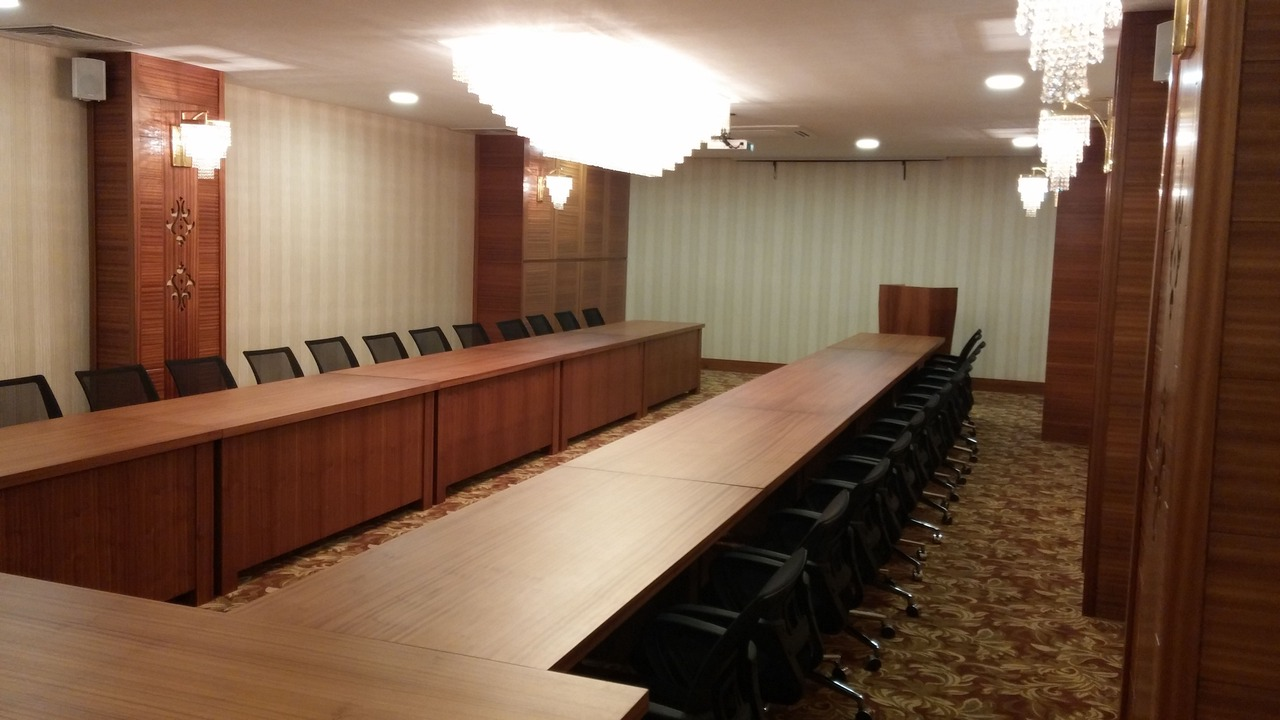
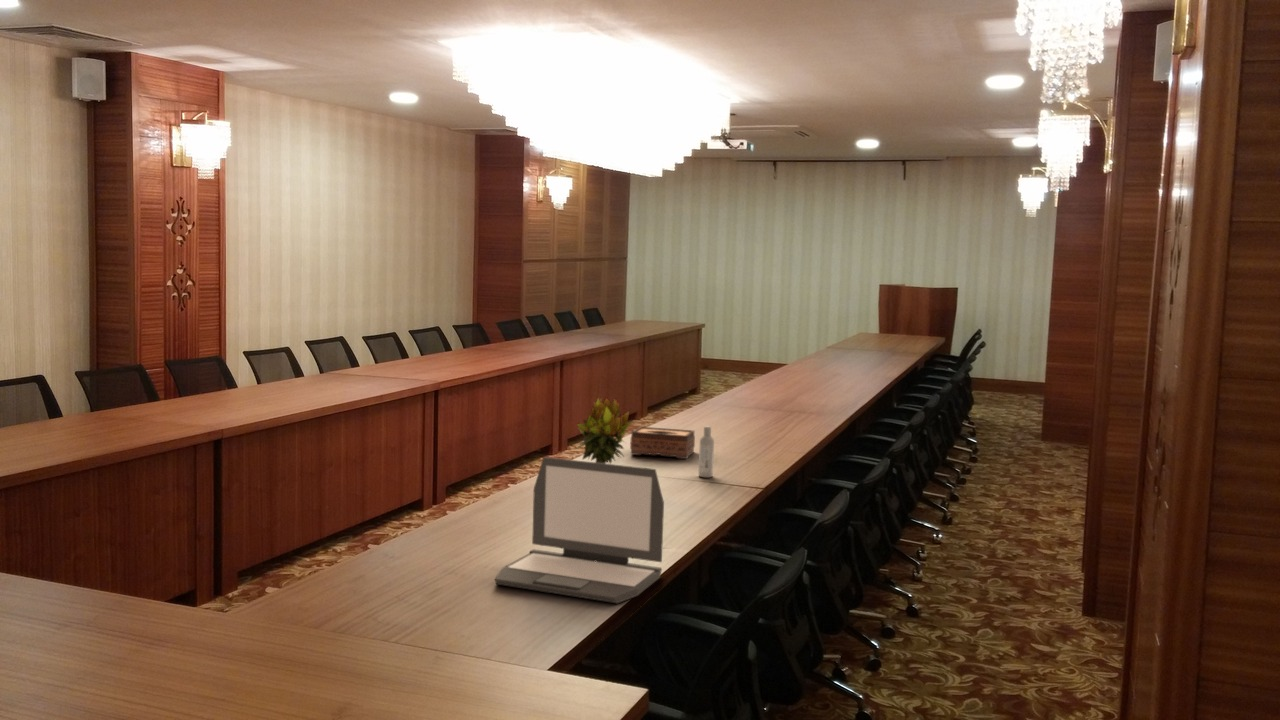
+ bottle (706, 451)
+ potted plant (601, 442)
+ tissue box (662, 442)
+ laptop (577, 526)
